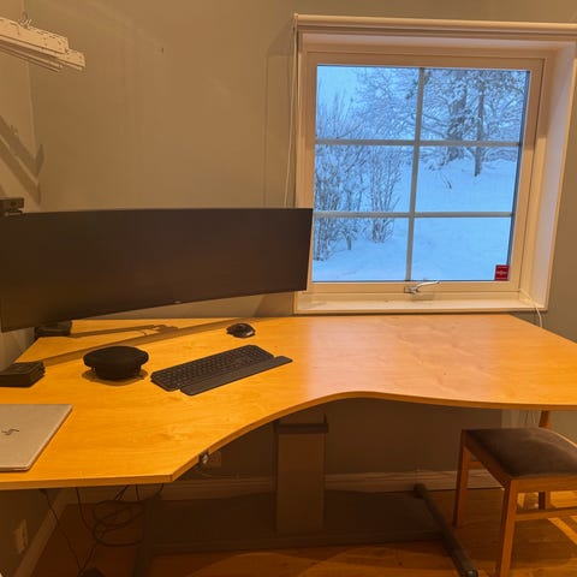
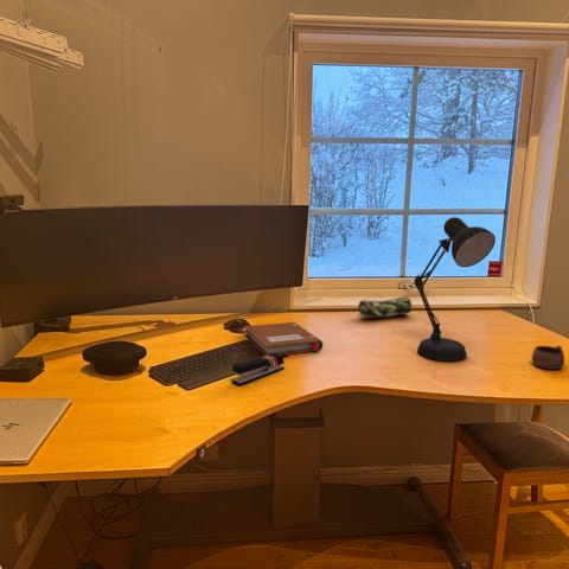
+ desk lamp (430, 274)
+ notebook (282, 338)
+ stapler (258, 366)
+ pencil case (383, 307)
+ cup (551, 356)
